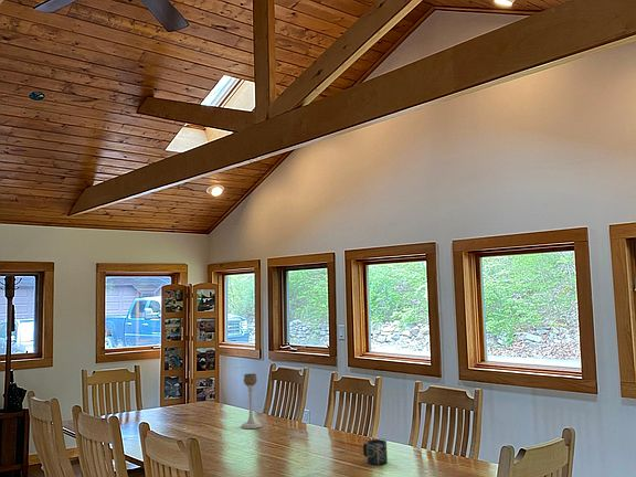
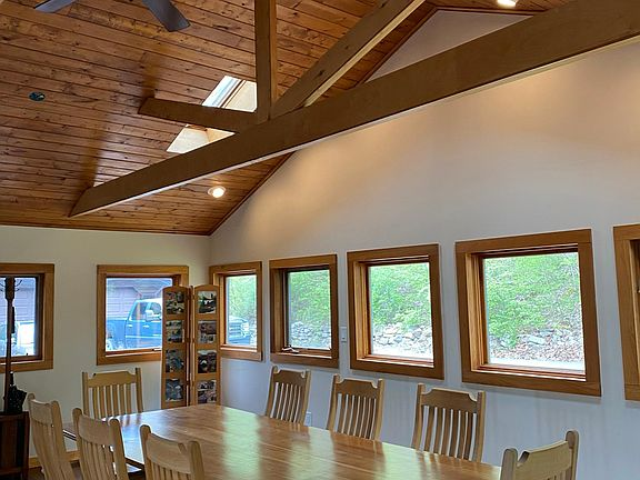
- cup (374, 451)
- candle holder (251, 400)
